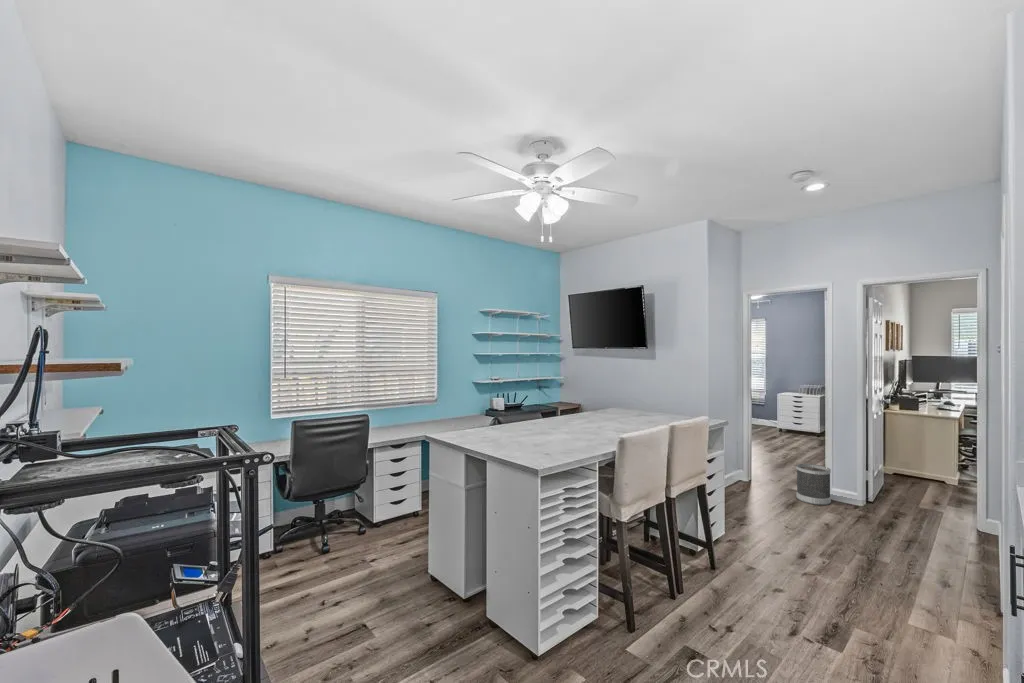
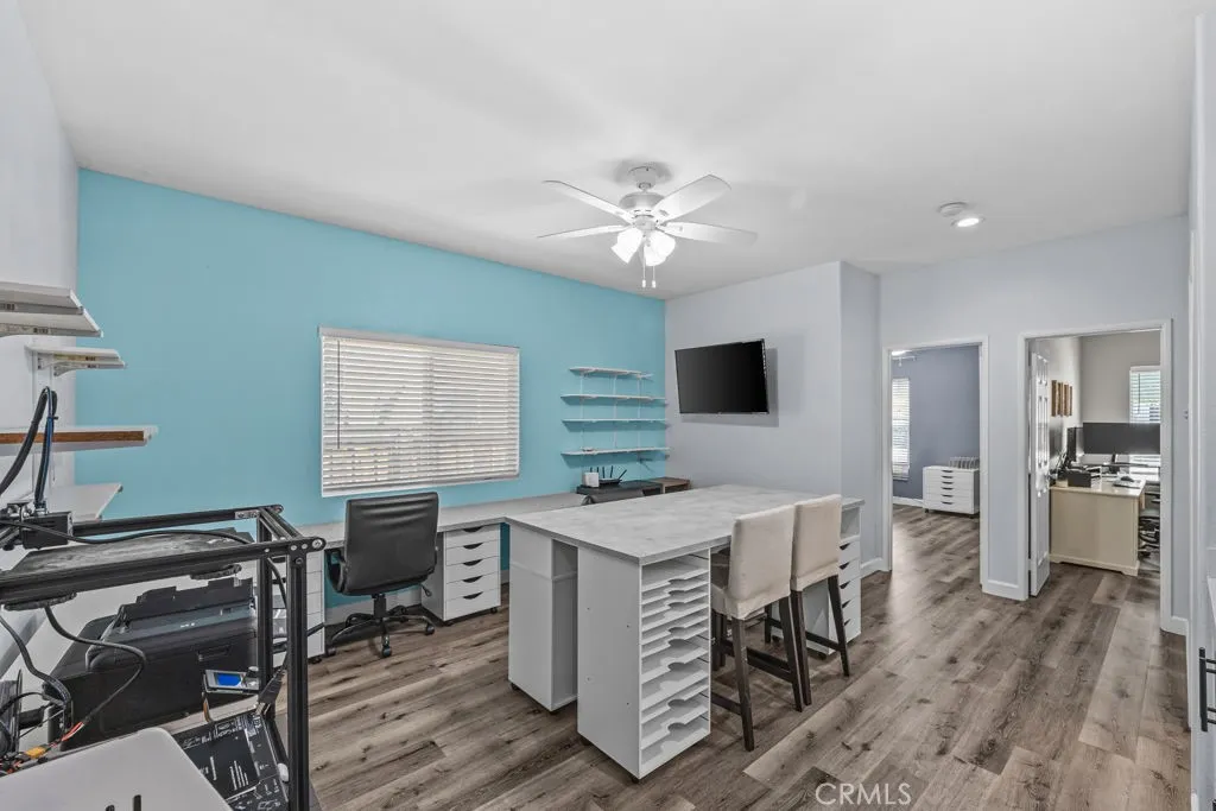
- wastebasket (813, 483)
